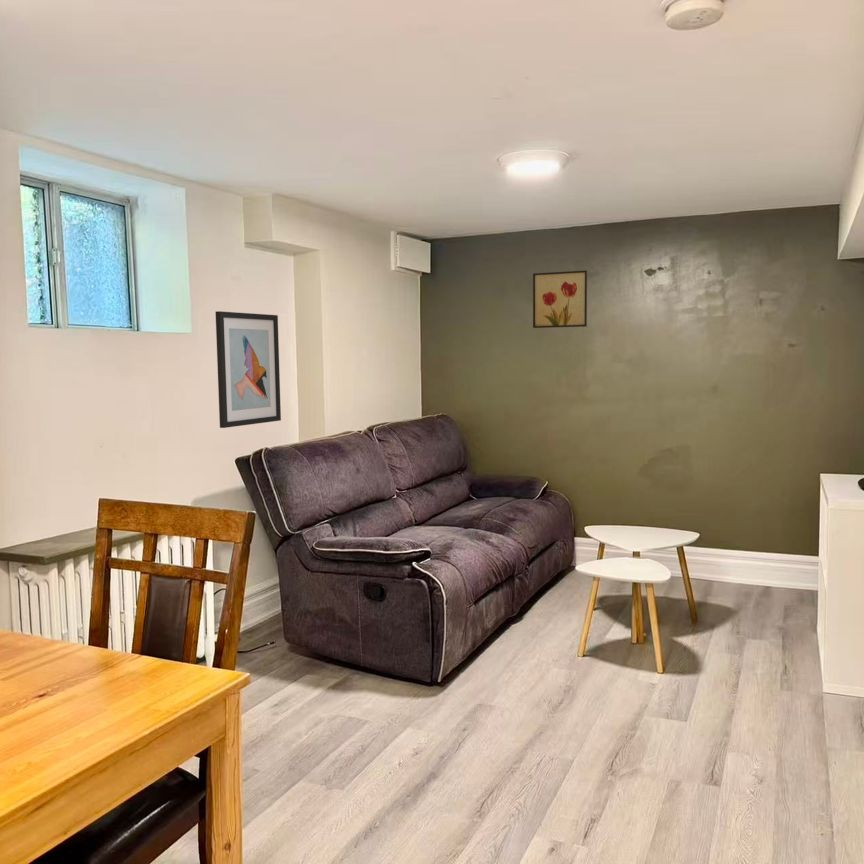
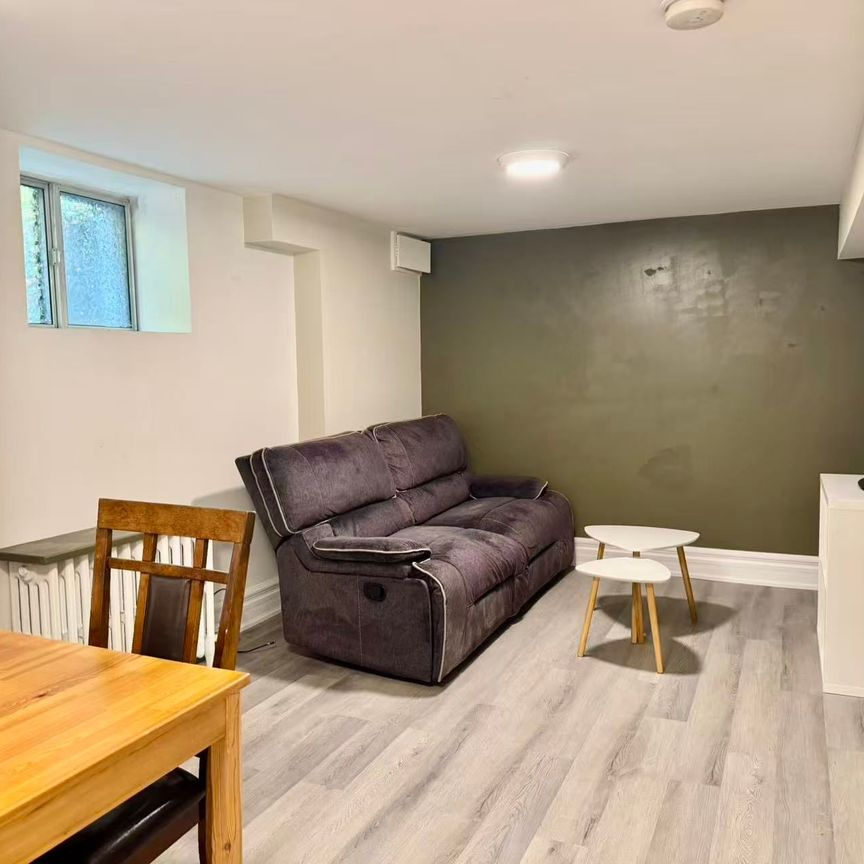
- wall art (250, 369)
- wall art (559, 299)
